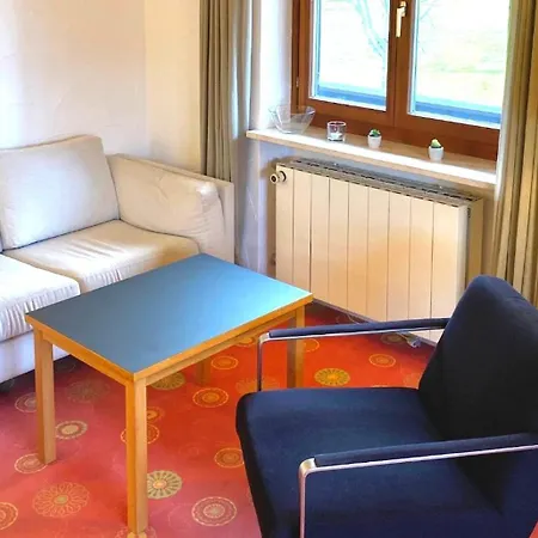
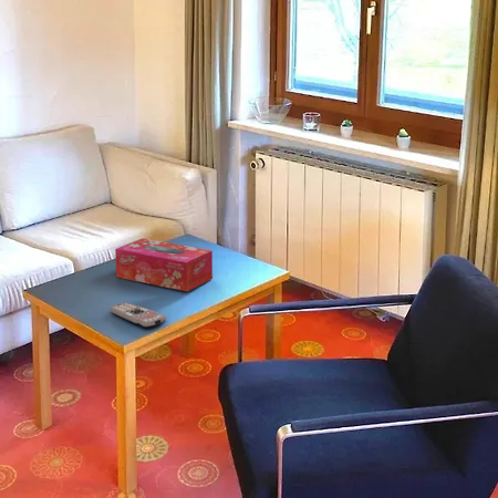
+ remote control (136, 314)
+ tissue box (164, 263)
